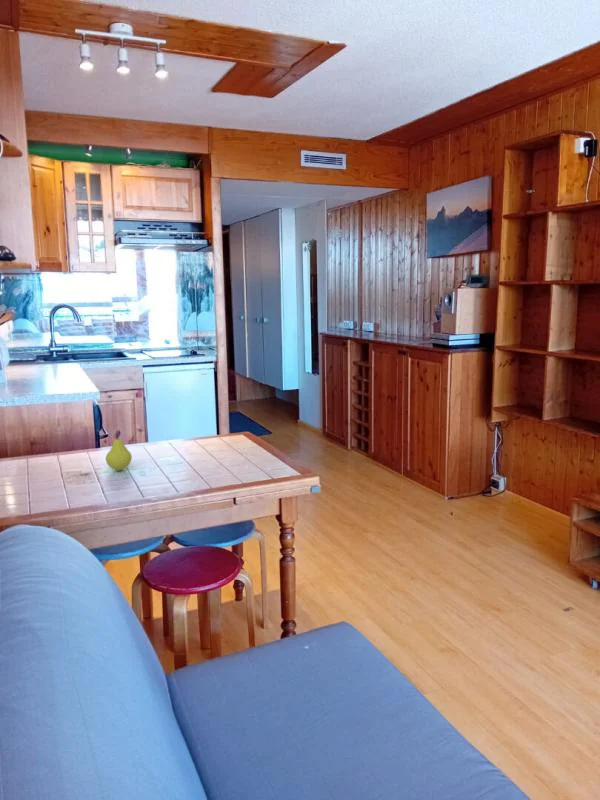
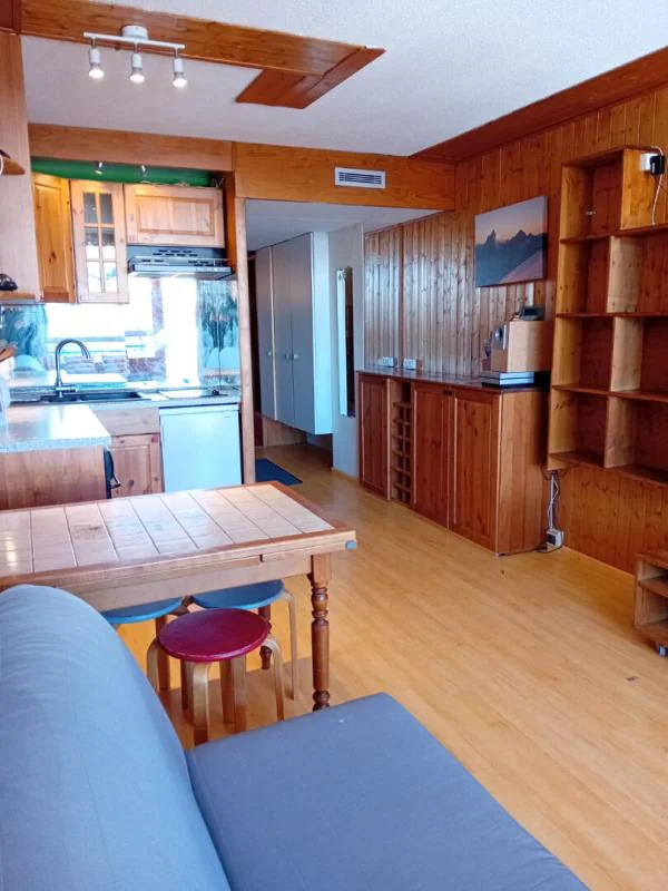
- fruit (118, 451)
